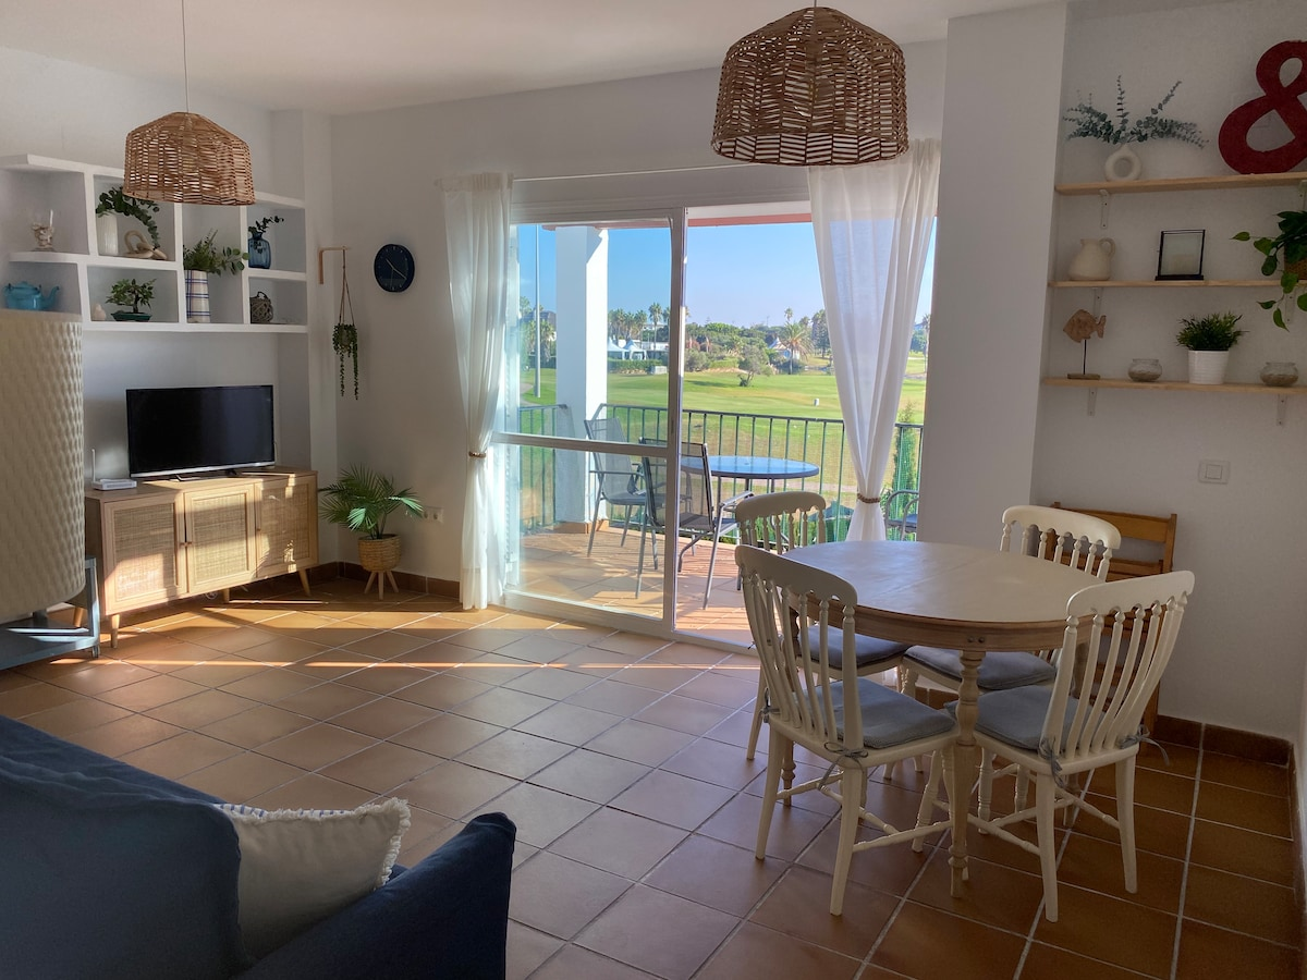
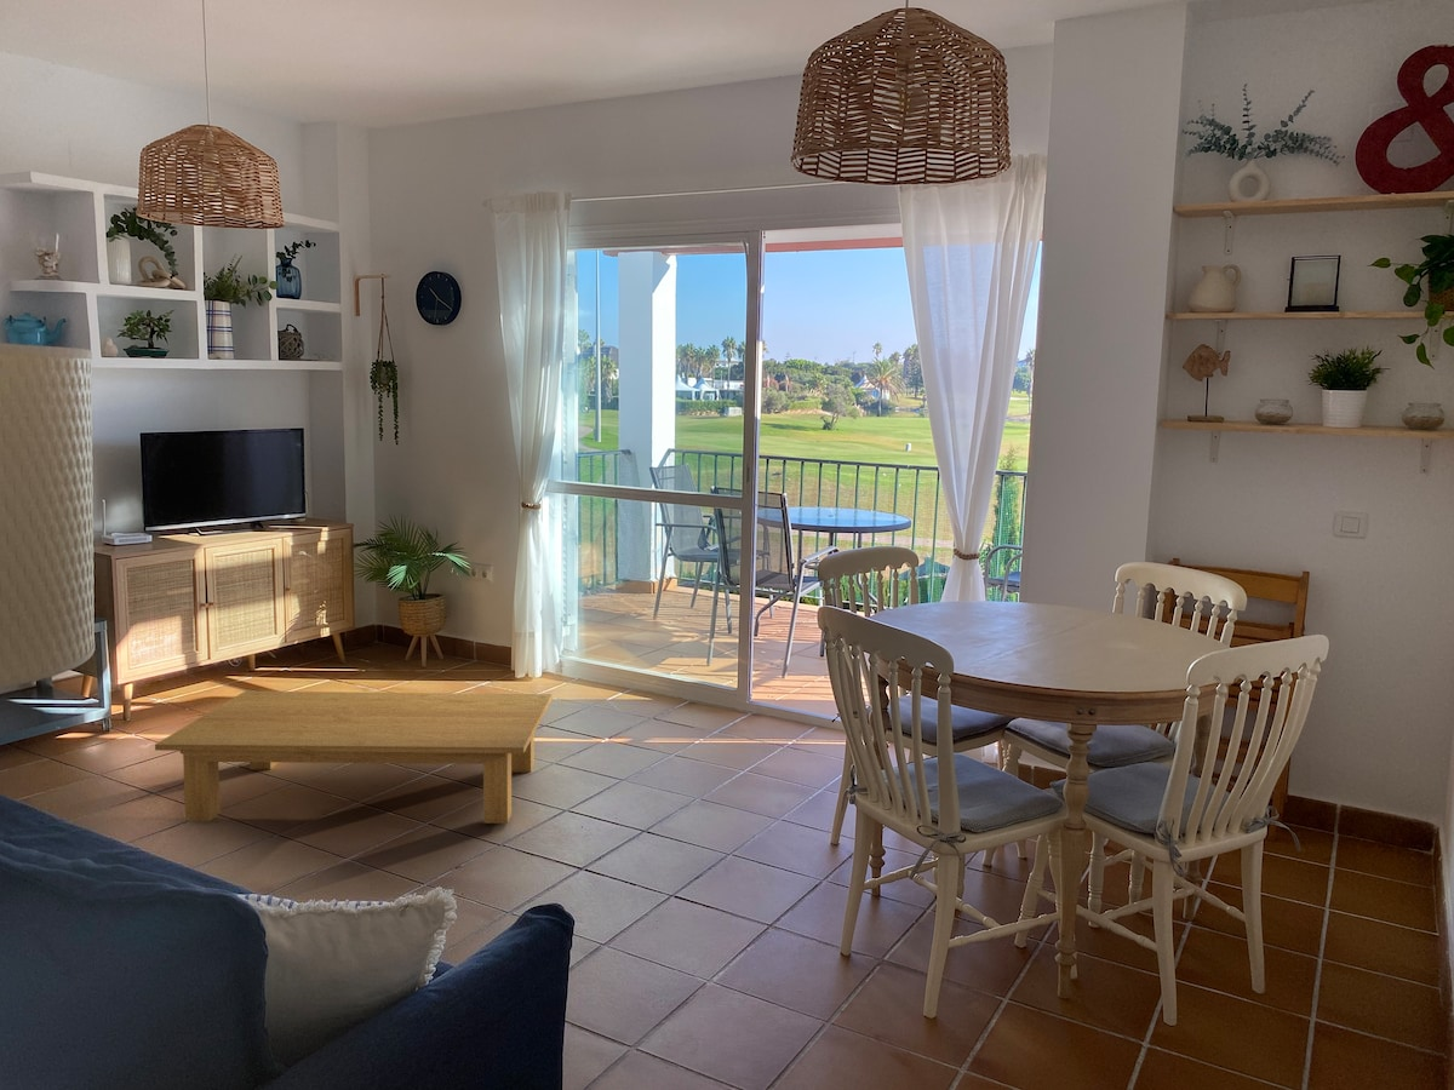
+ coffee table (372, 755)
